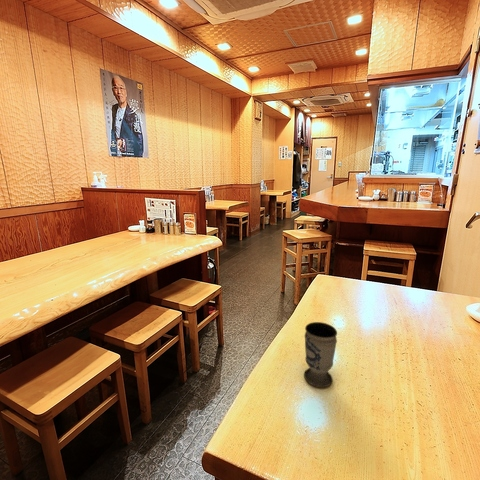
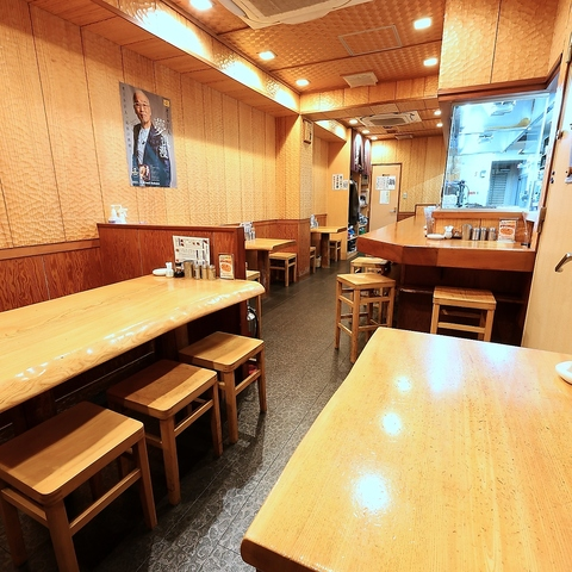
- cup (319, 354)
